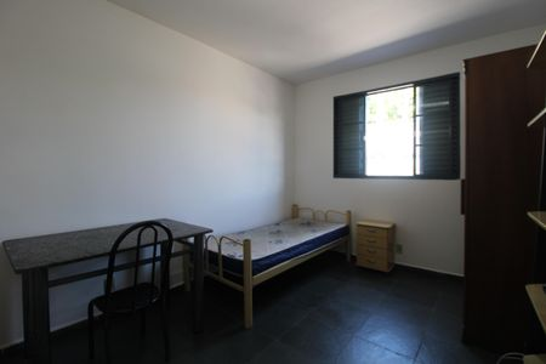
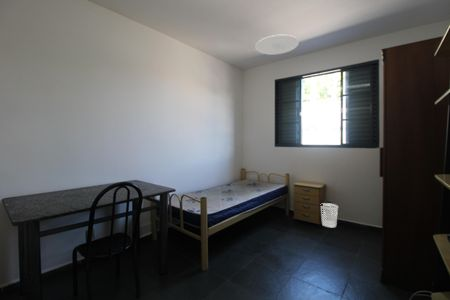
+ wastebasket (329, 215)
+ ceiling light (276, 43)
